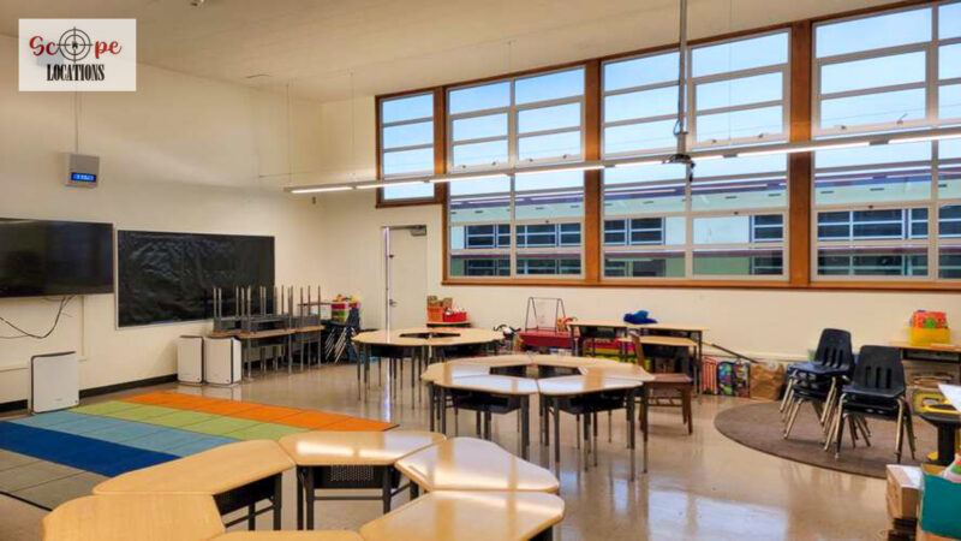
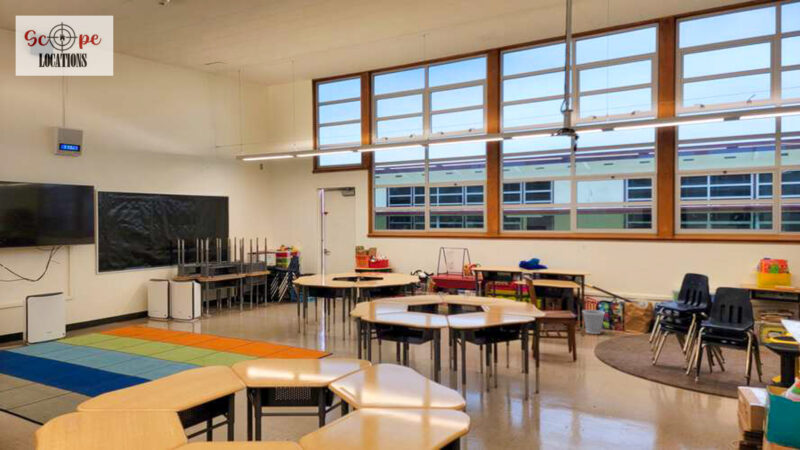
+ wastebasket (593, 321)
